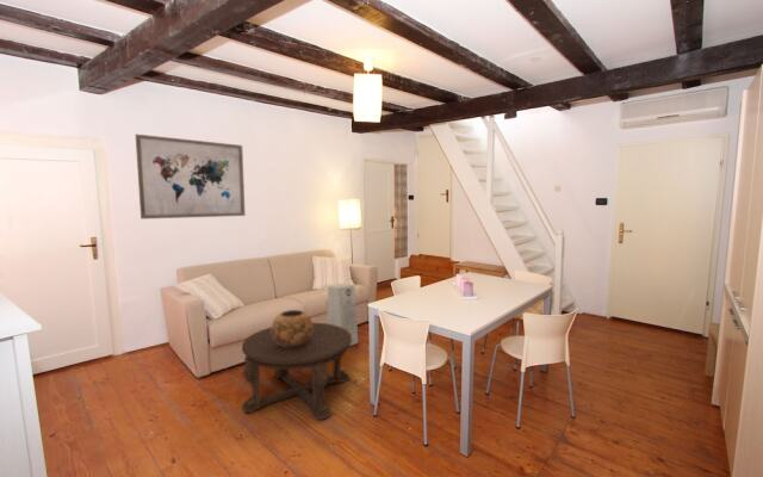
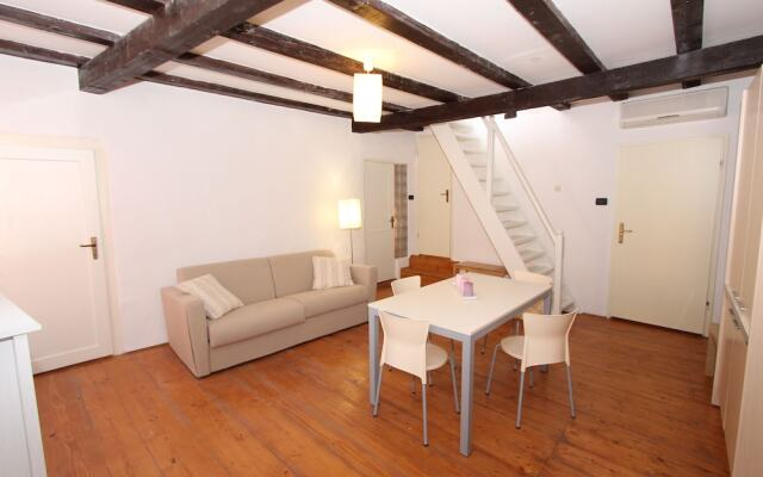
- decorative bowl (292, 328)
- coffee table (298, 366)
- wall art (196, 179)
- air purifier (341, 312)
